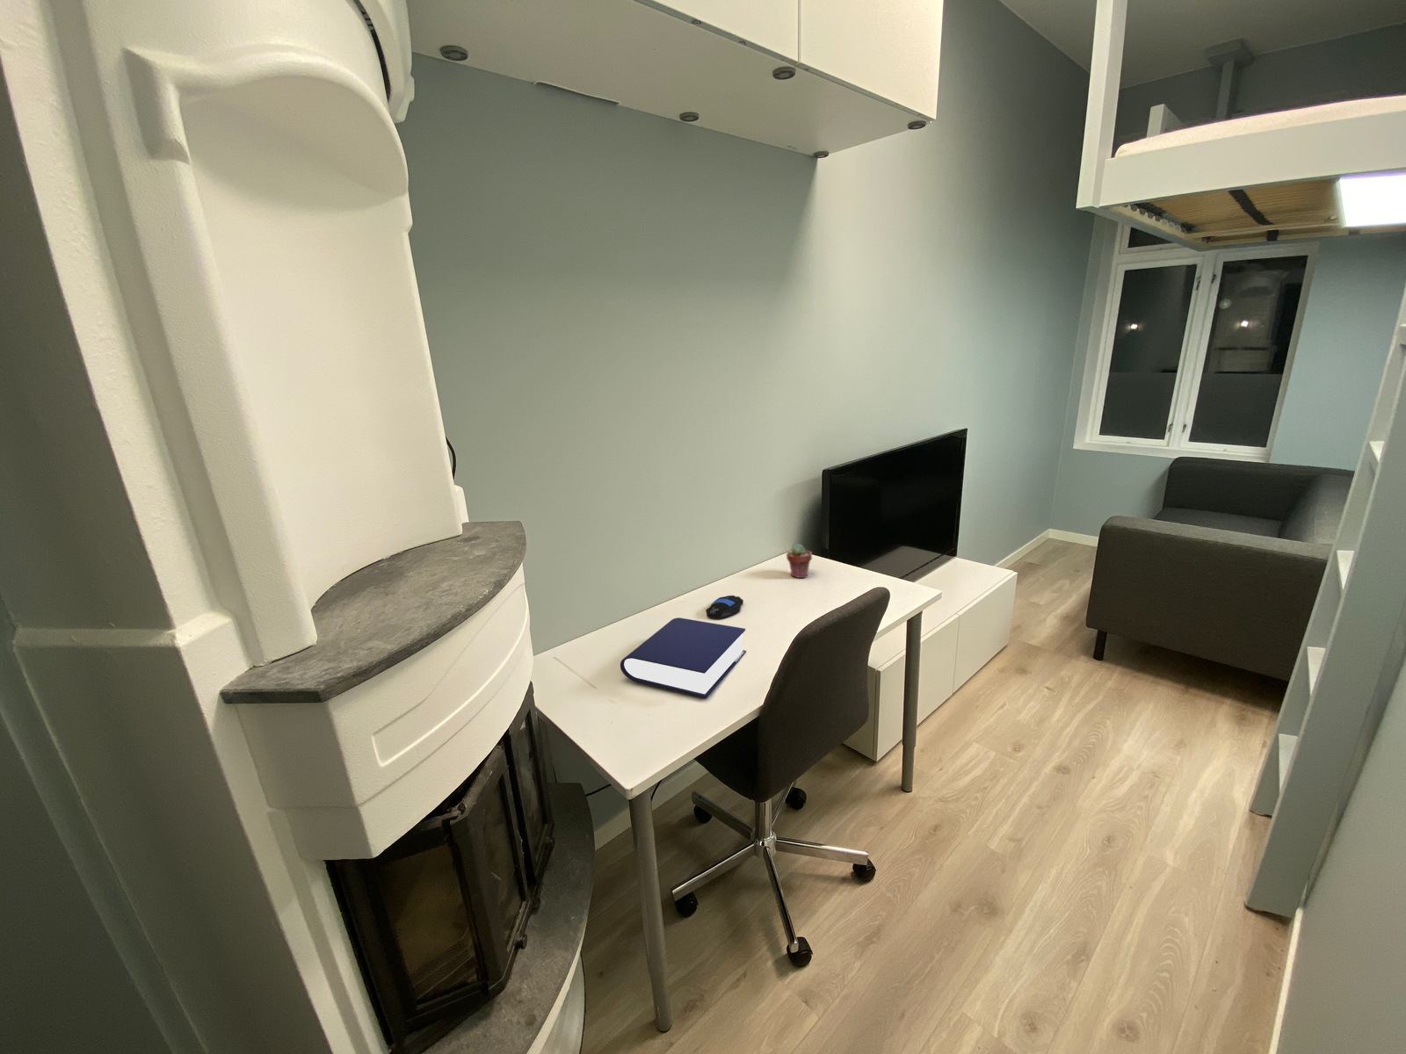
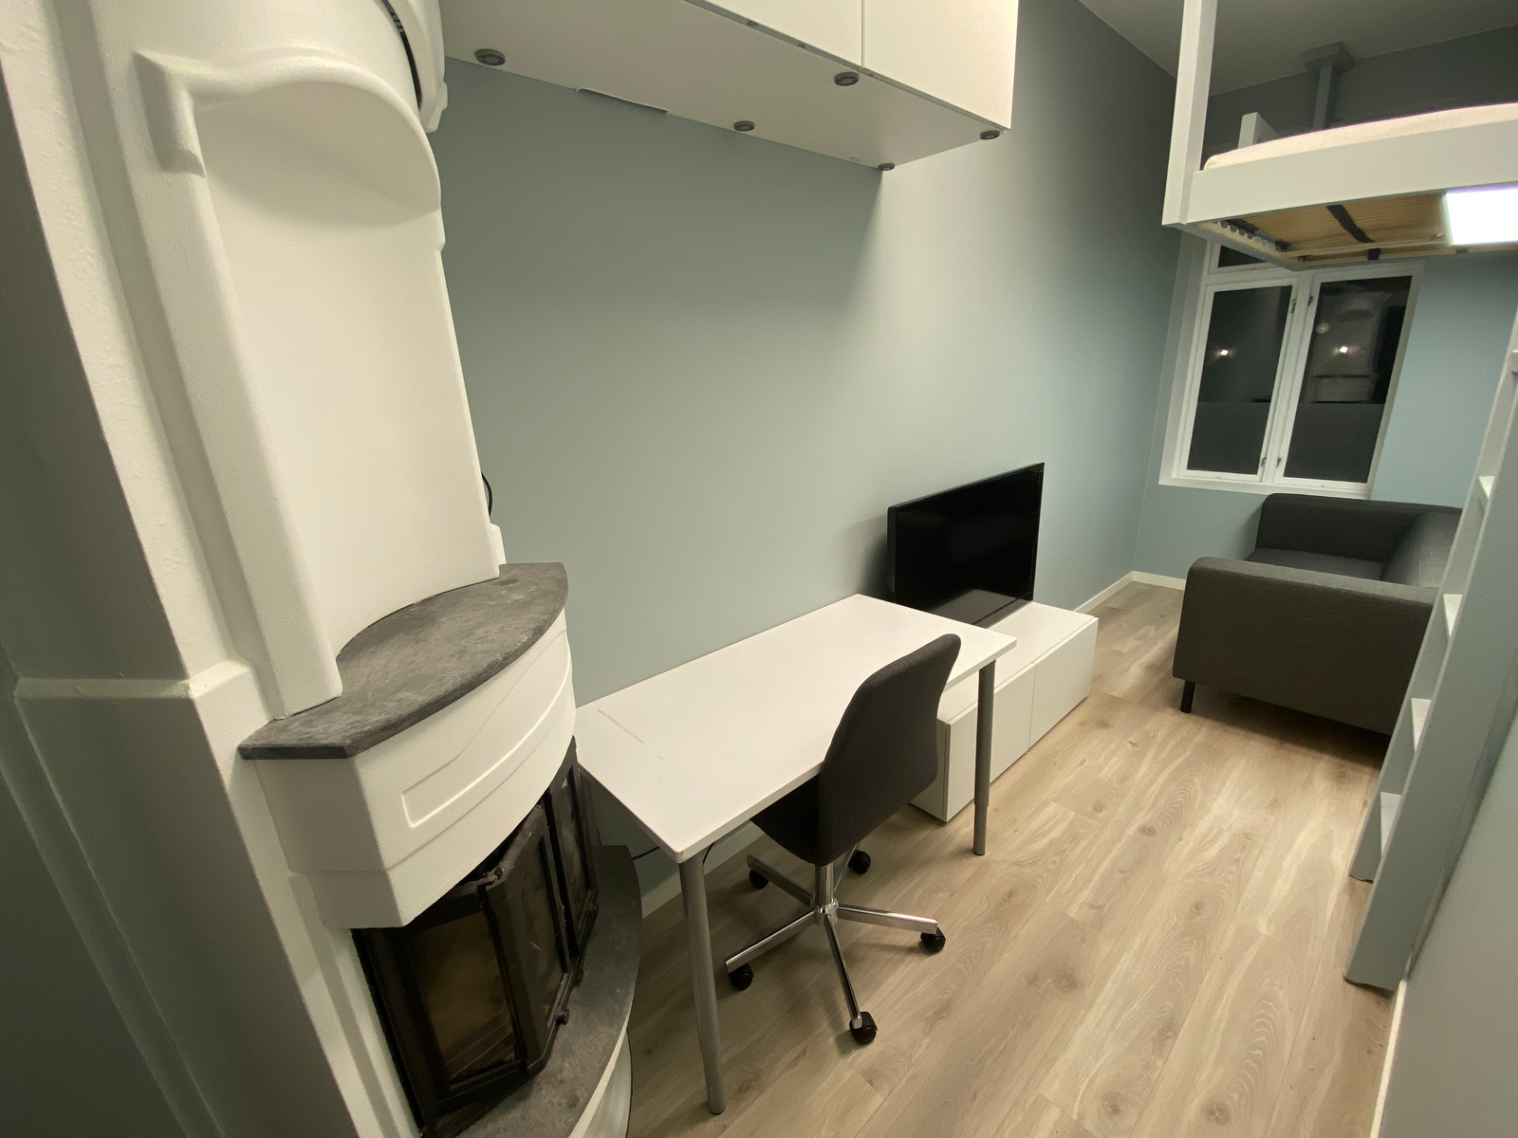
- potted succulent (799, 559)
- computer mouse (725, 603)
- book (684, 652)
